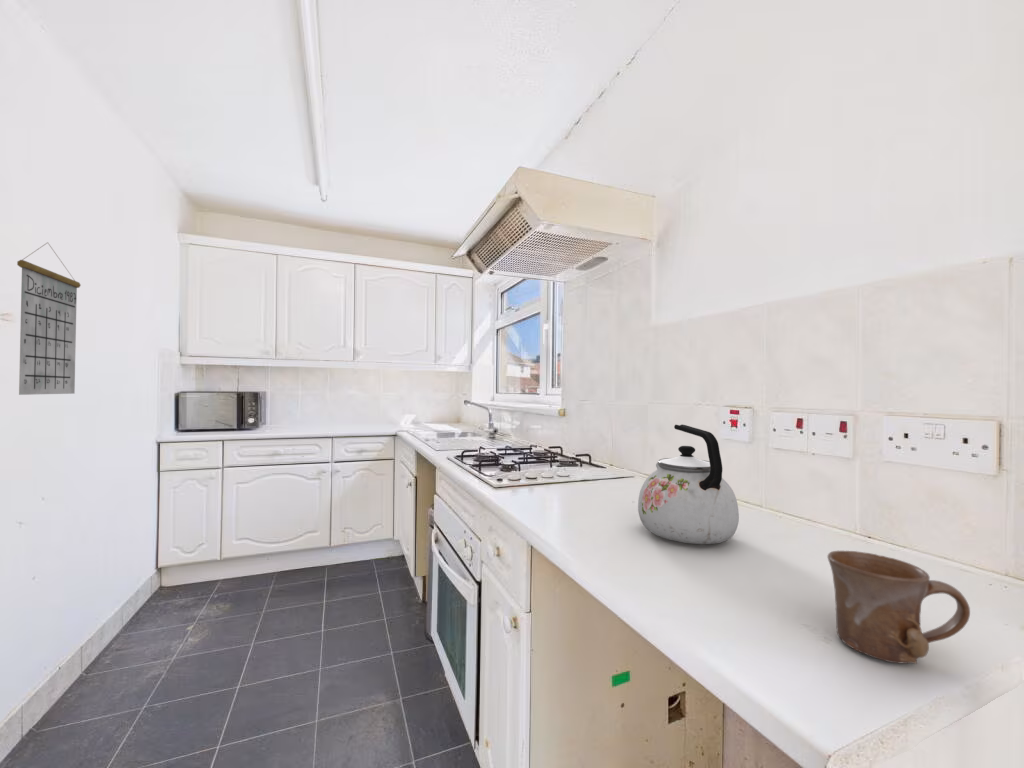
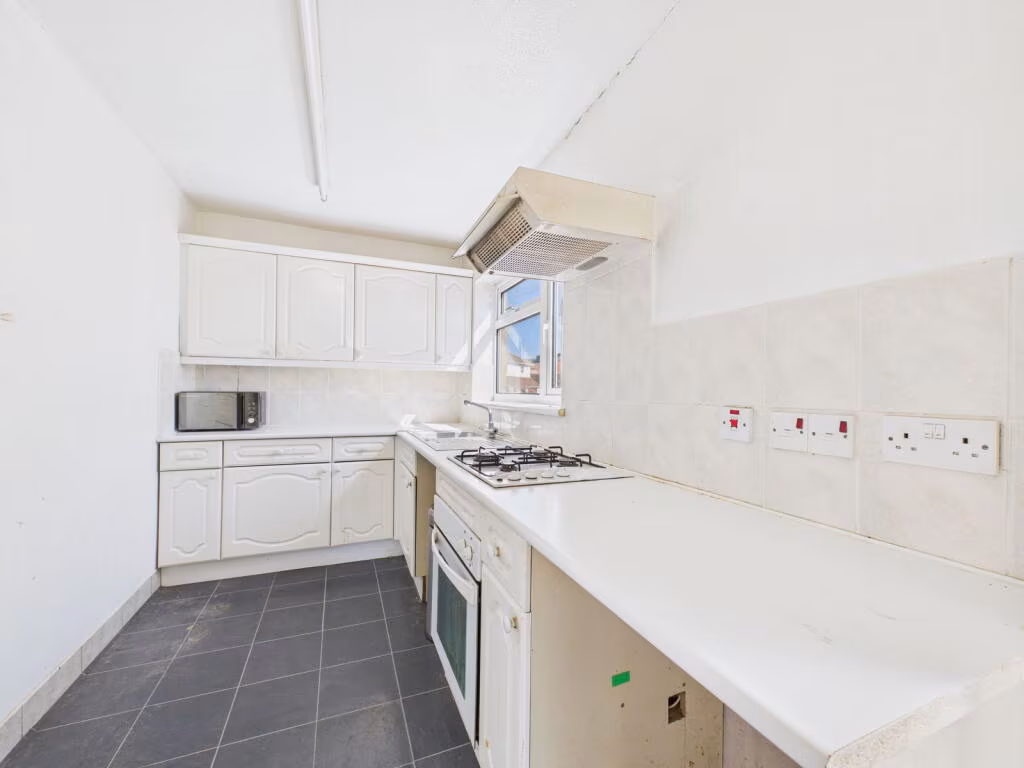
- calendar (50, 318)
- kettle (685, 479)
- mug (894, 608)
